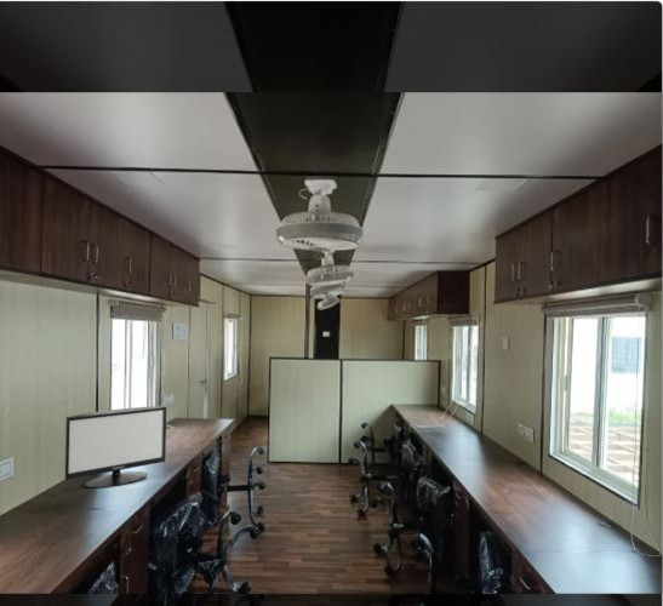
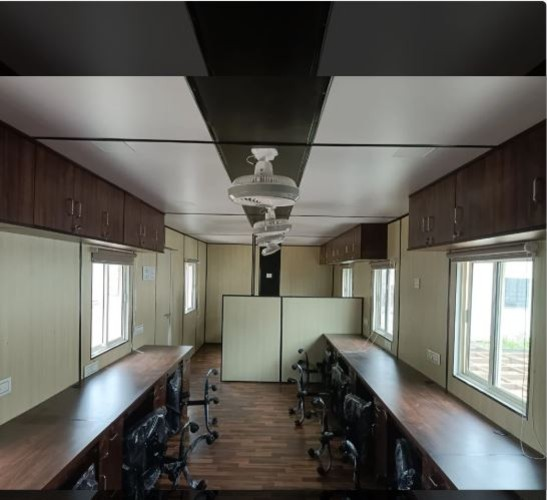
- monitor (118, 446)
